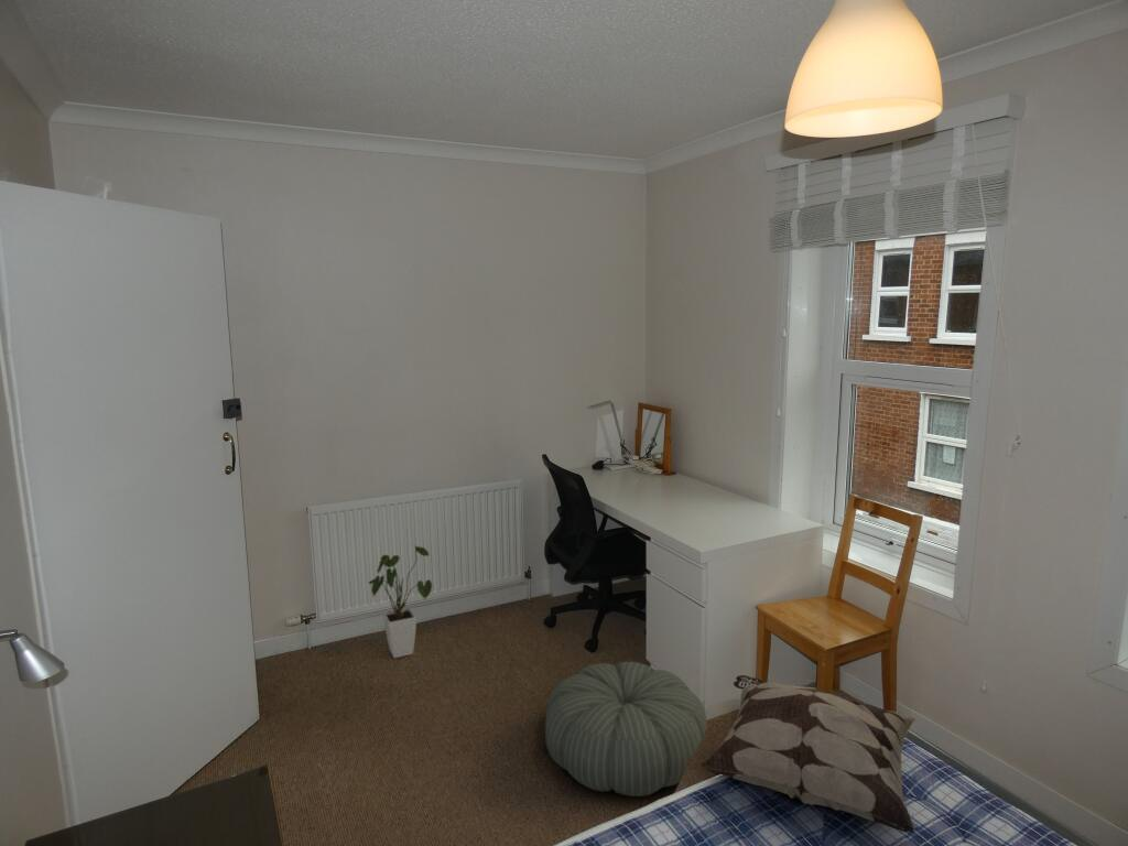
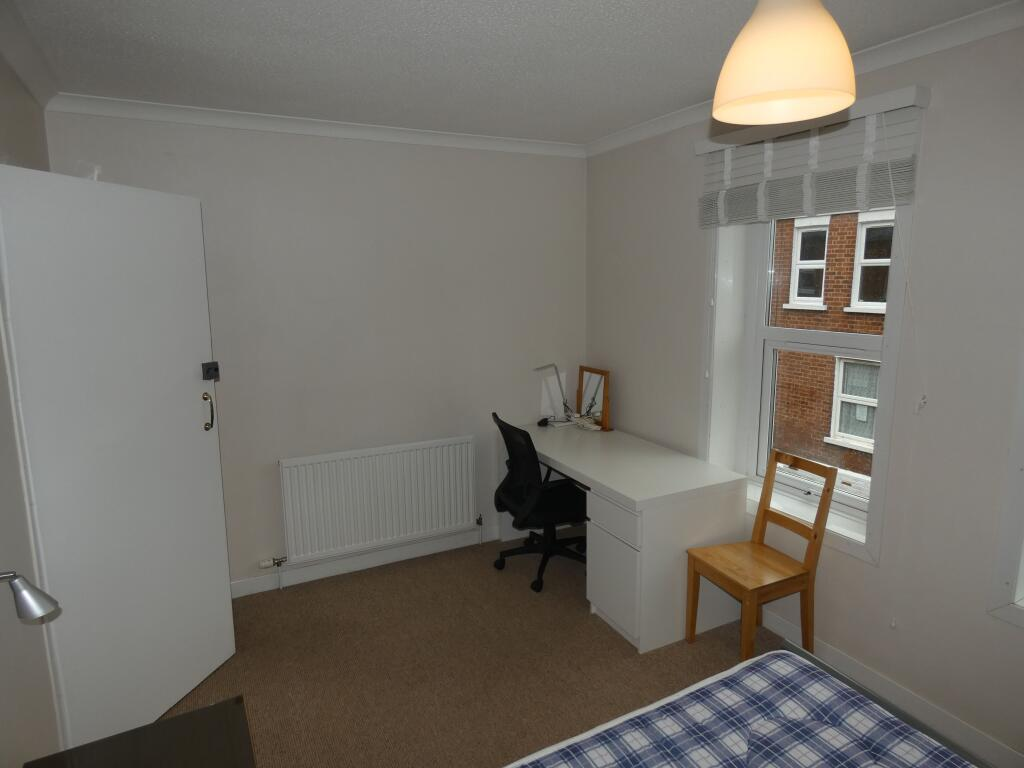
- house plant (405, 601)
- pouf (623, 722)
- decorative pillow (810, 738)
